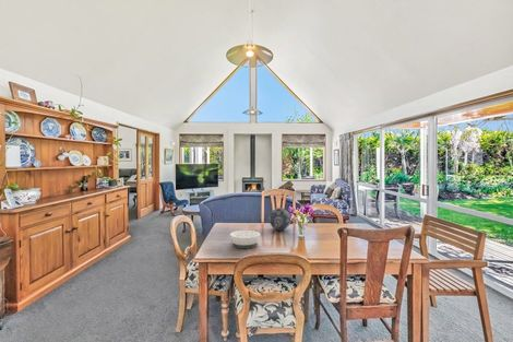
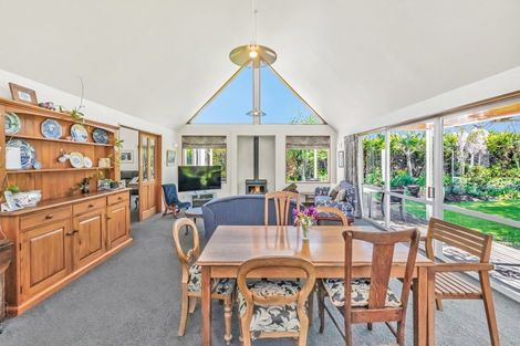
- bowl (244, 239)
- decorative ball (279, 219)
